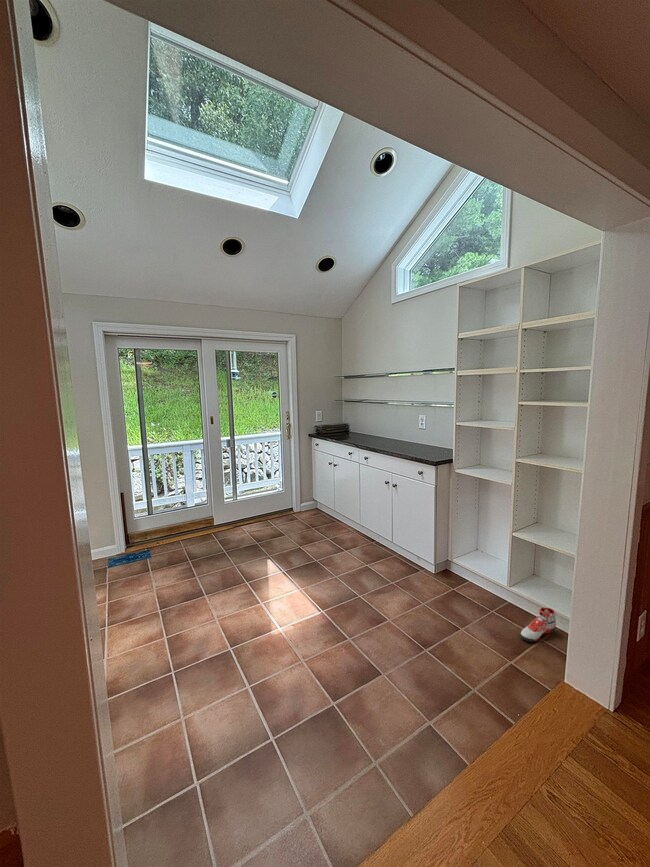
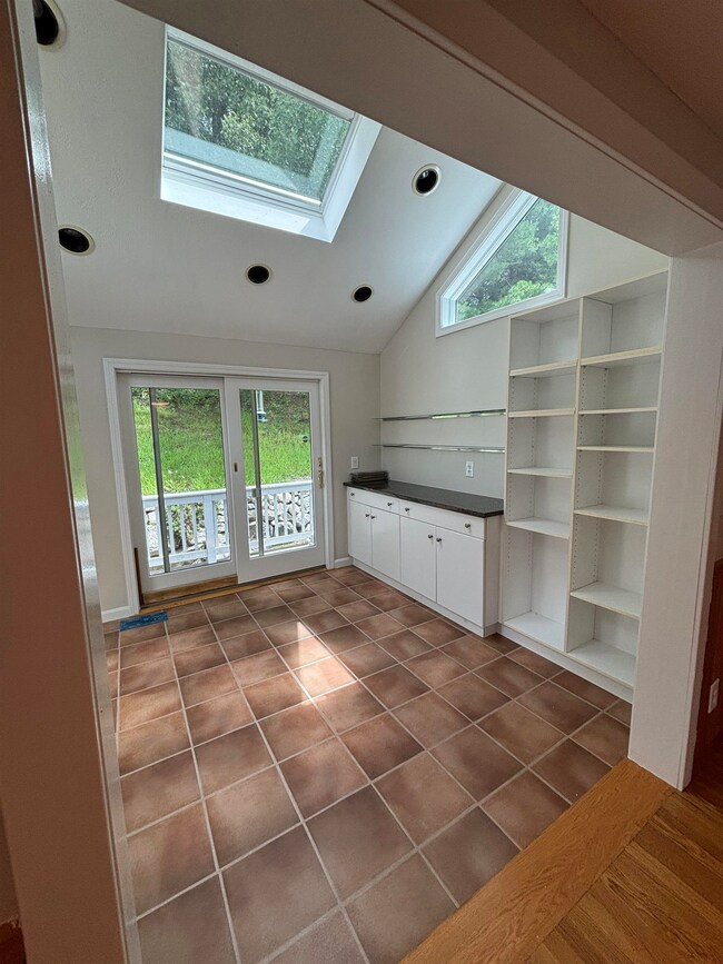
- sneaker (538, 622)
